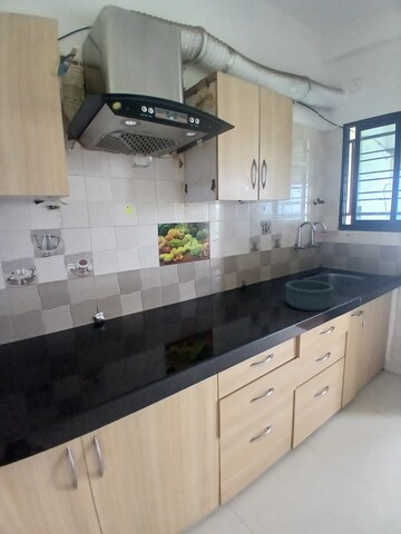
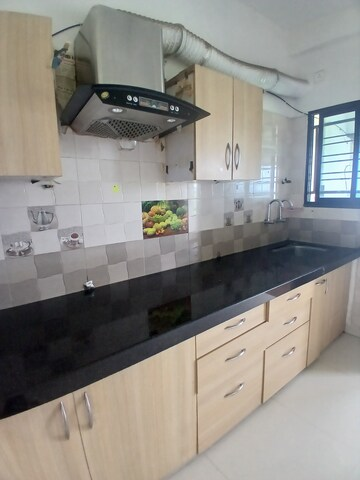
- mixing bowl (307, 295)
